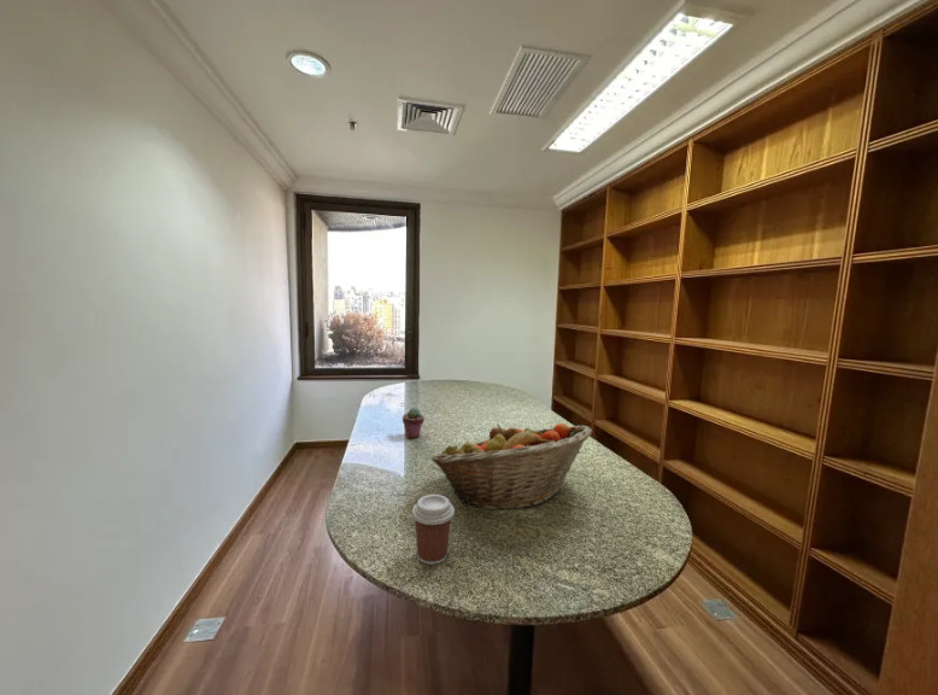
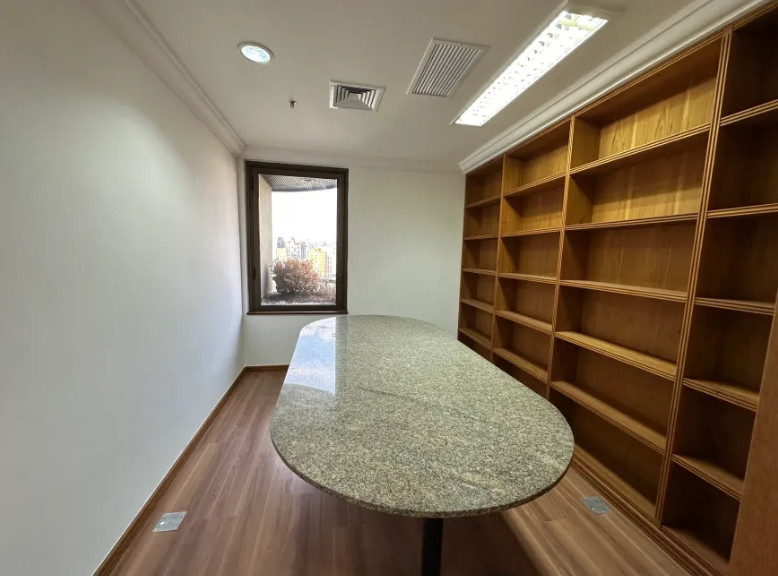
- coffee cup (433, 528)
- fruit basket (512, 455)
- potted succulent (412, 421)
